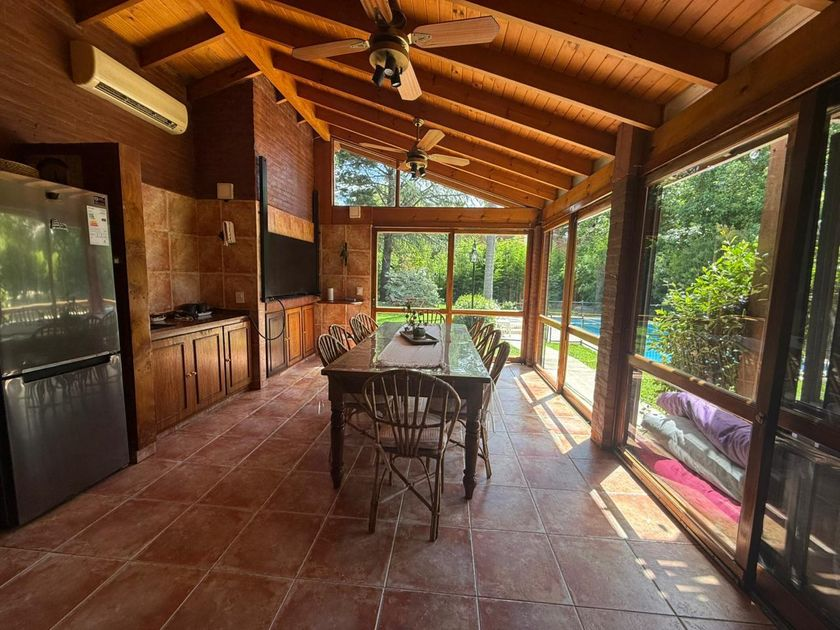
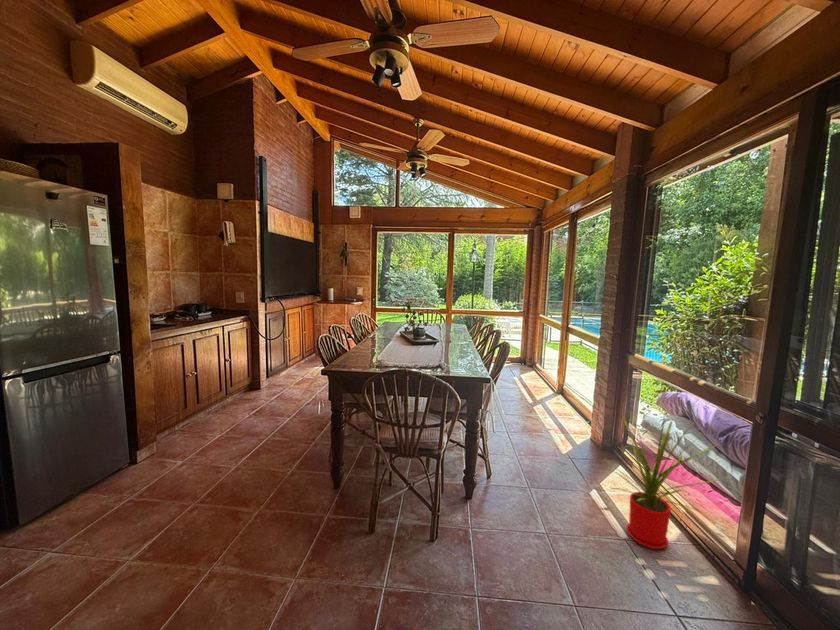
+ house plant (650, 479)
